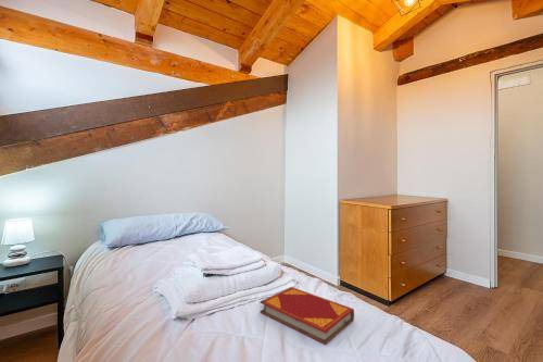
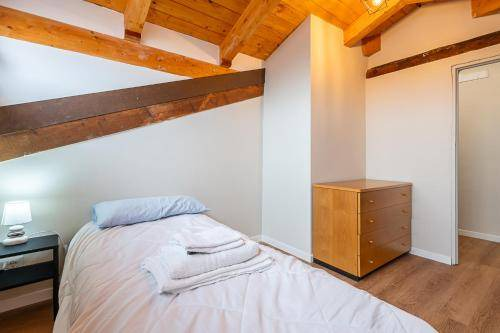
- hardback book (305, 310)
